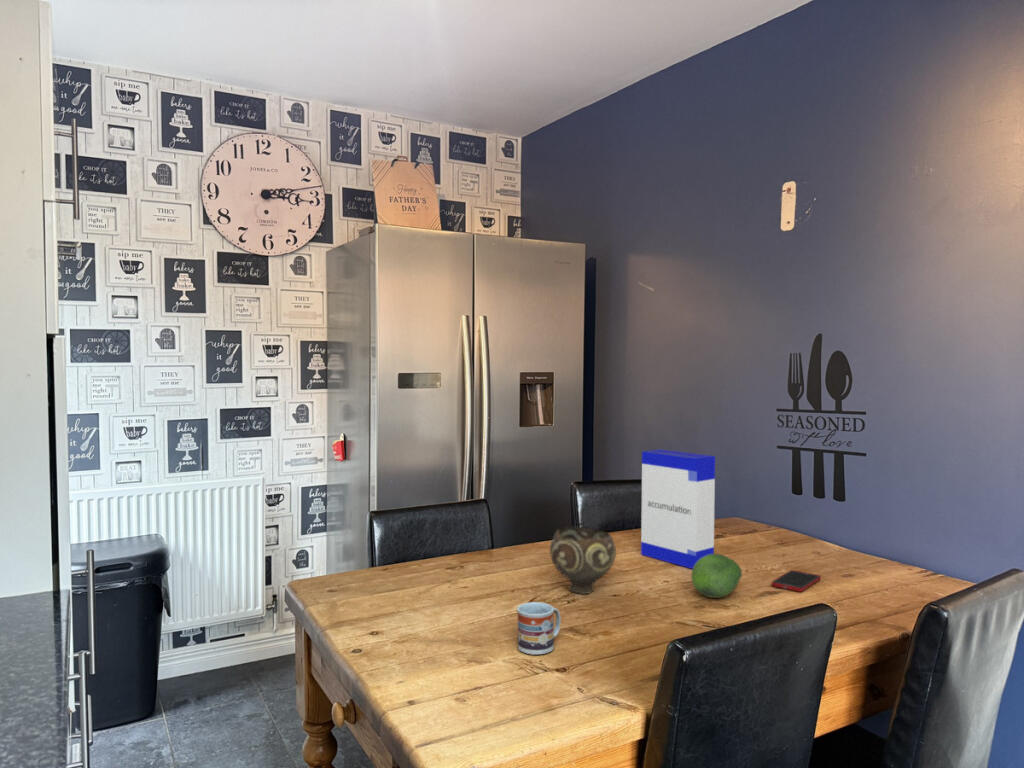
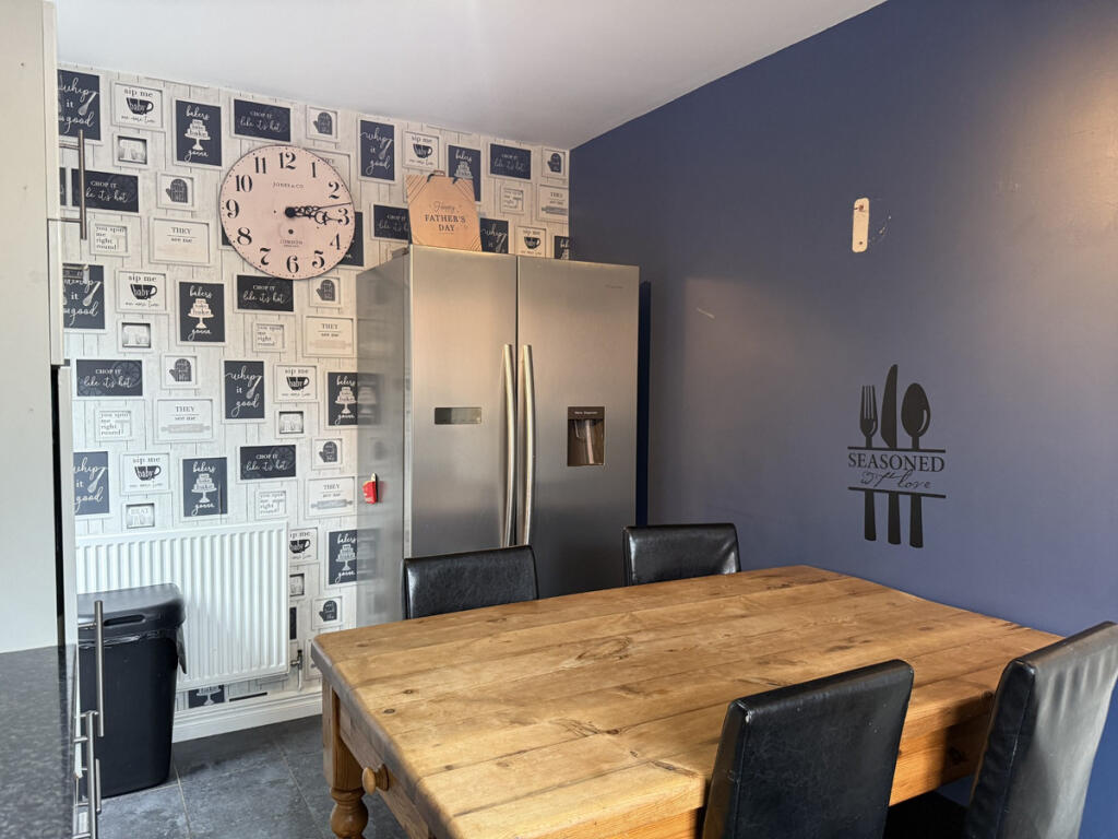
- cell phone (796, 580)
- fruit (718, 574)
- cereal box (677, 506)
- bowl (582, 559)
- cup (540, 626)
